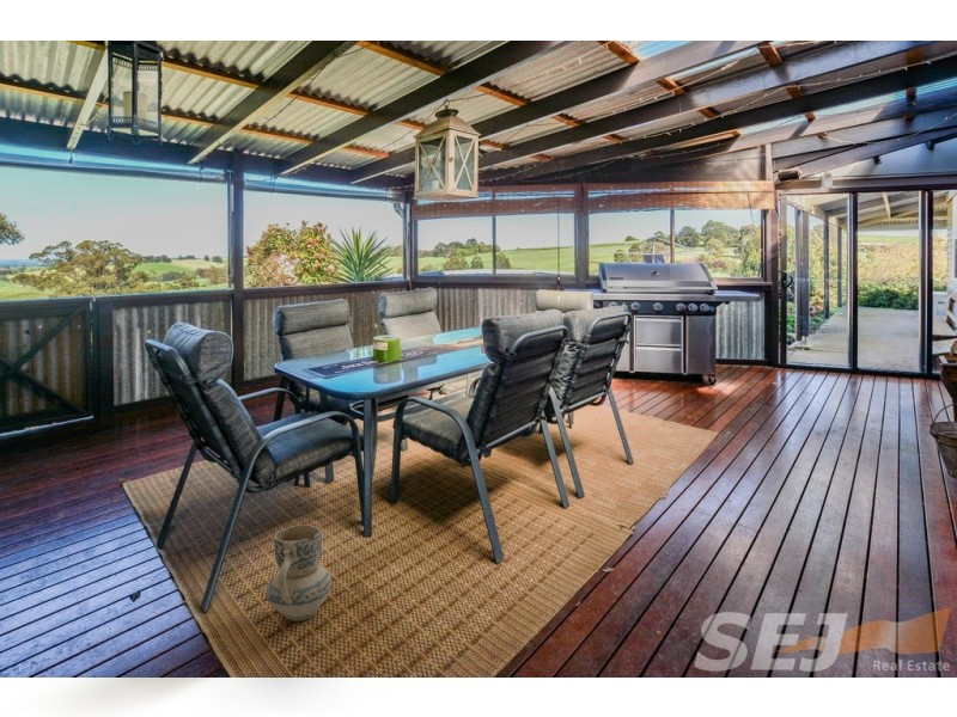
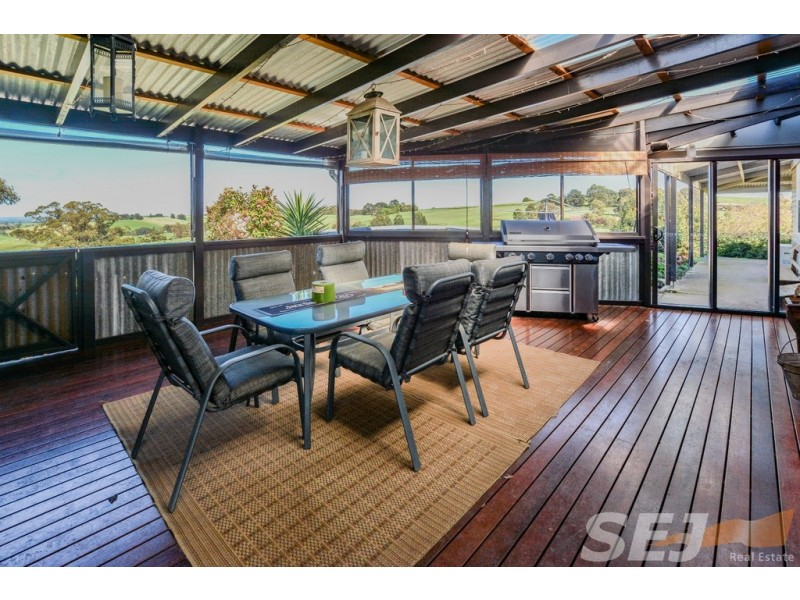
- ceramic jug (299, 572)
